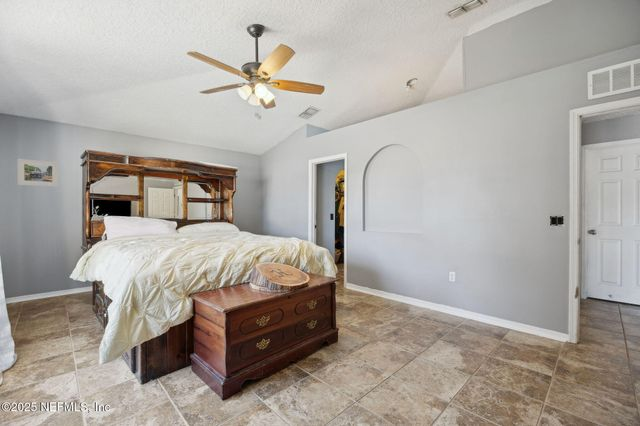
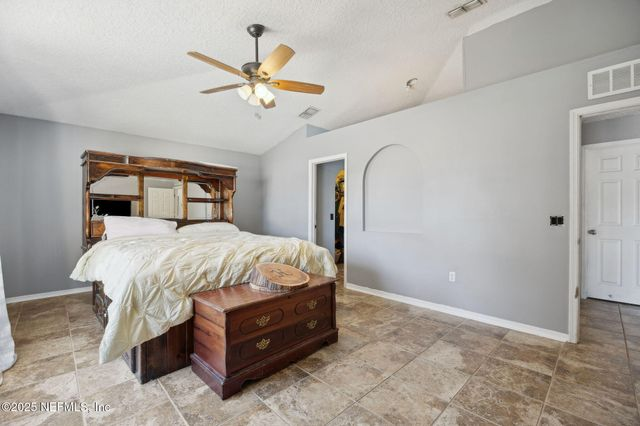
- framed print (38, 173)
